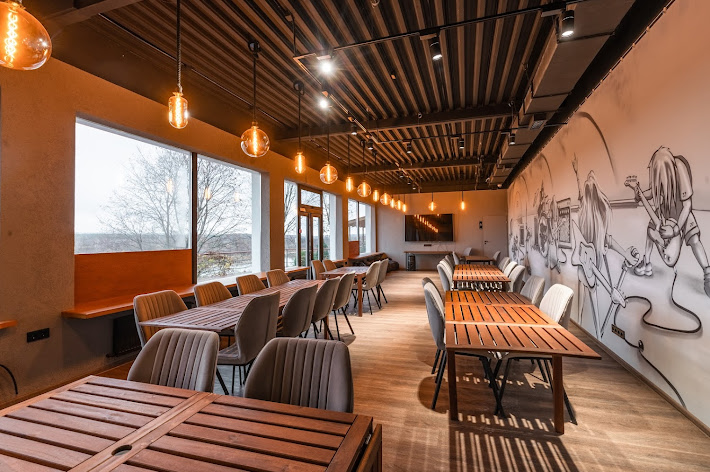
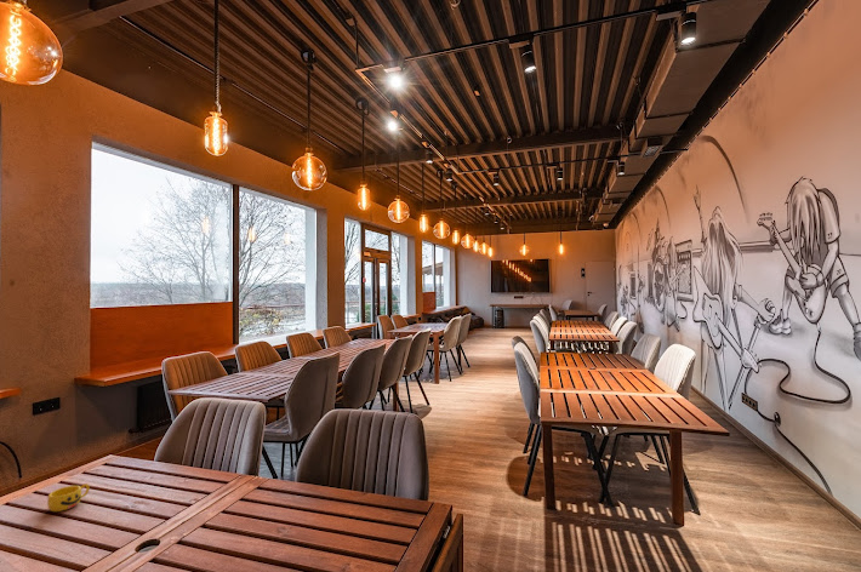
+ cup (69, 496)
